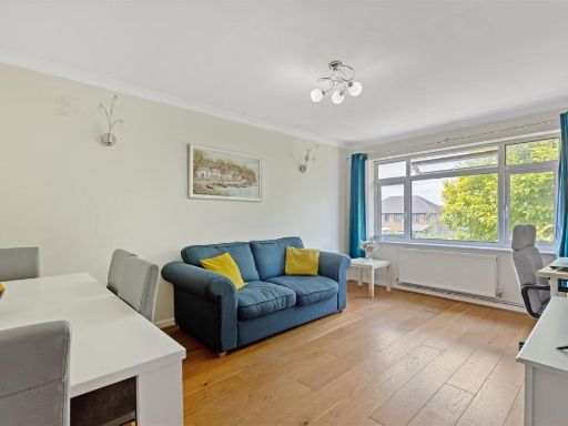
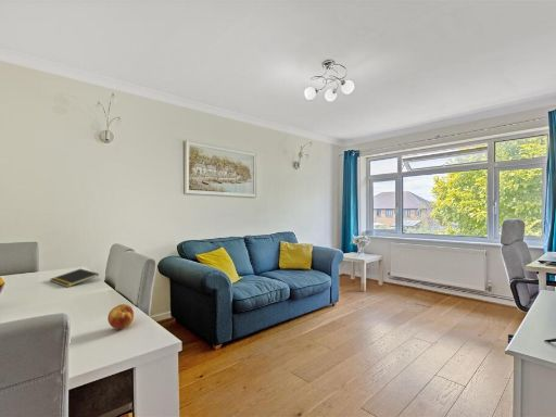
+ fruit (121, 316)
+ notepad (74, 277)
